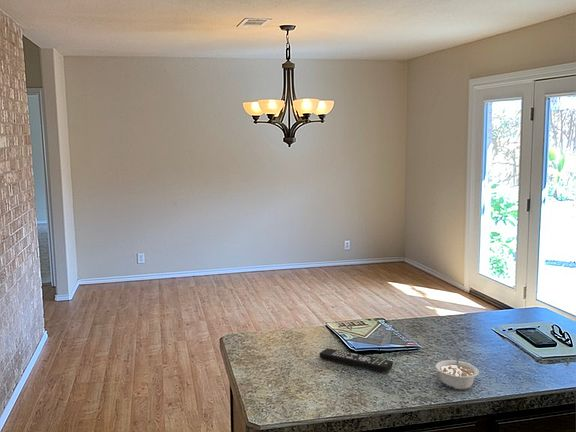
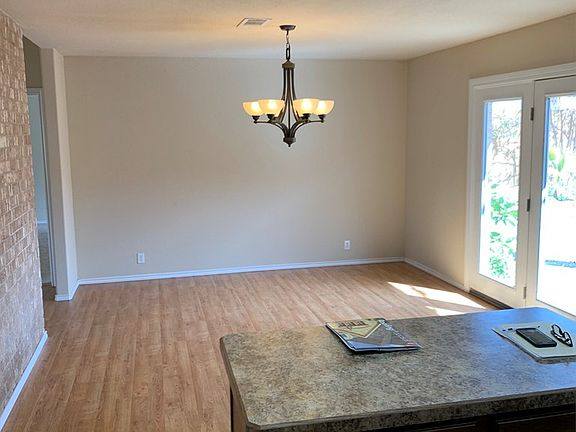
- legume (455, 373)
- remote control (355, 359)
